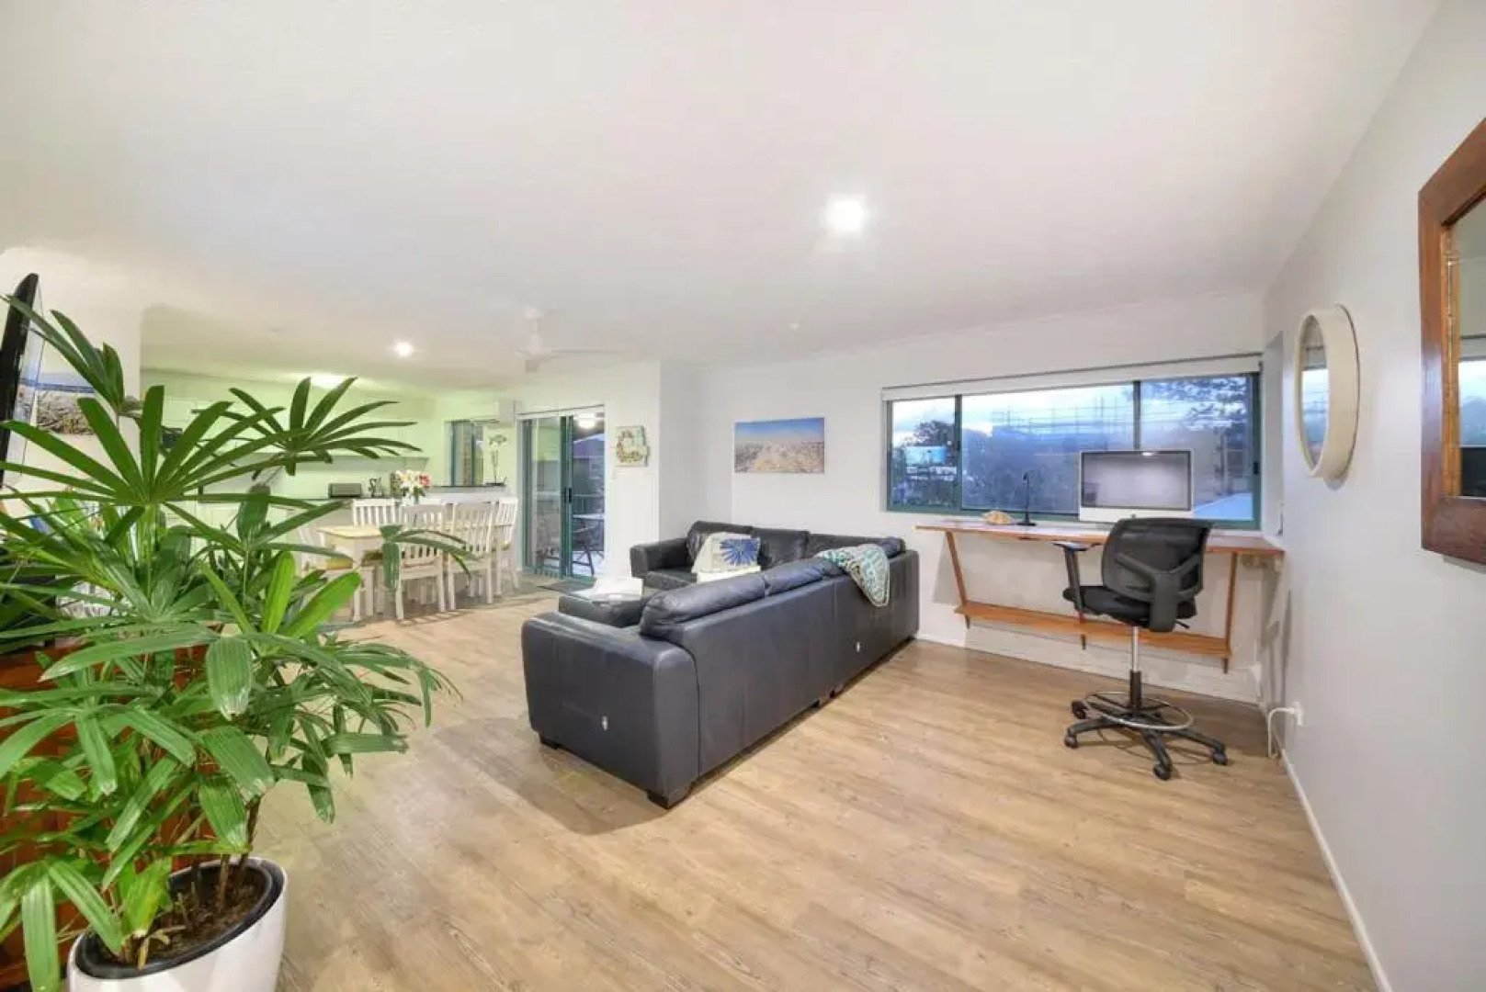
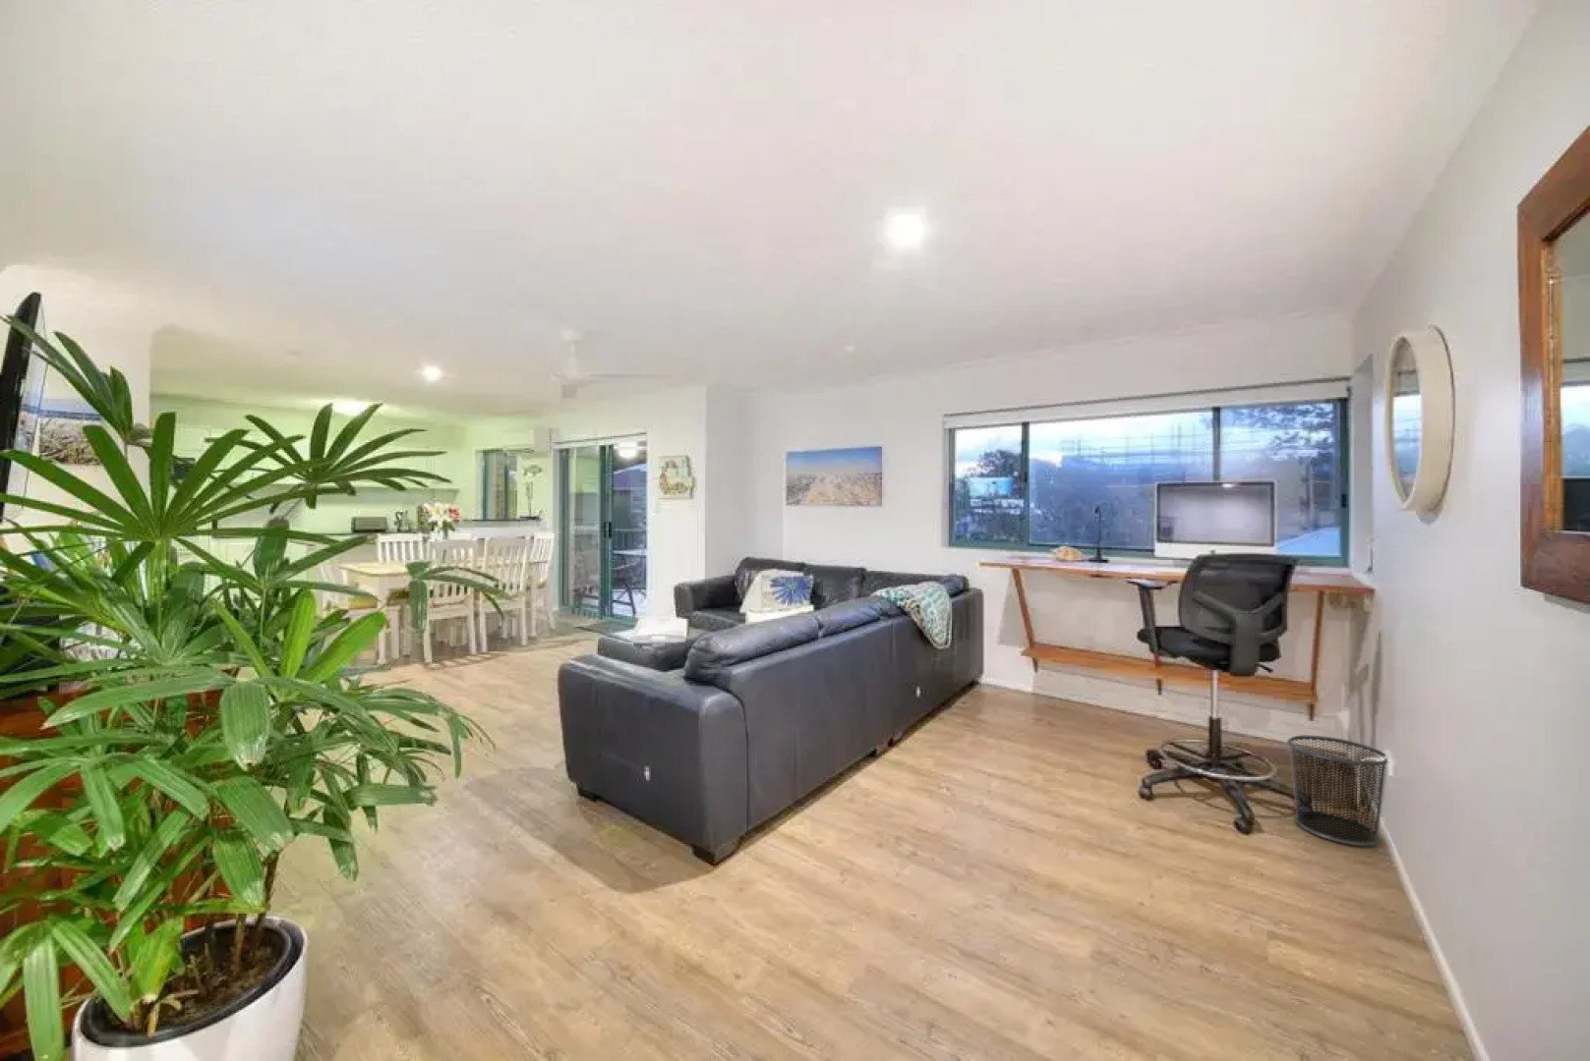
+ waste bin (1336, 787)
